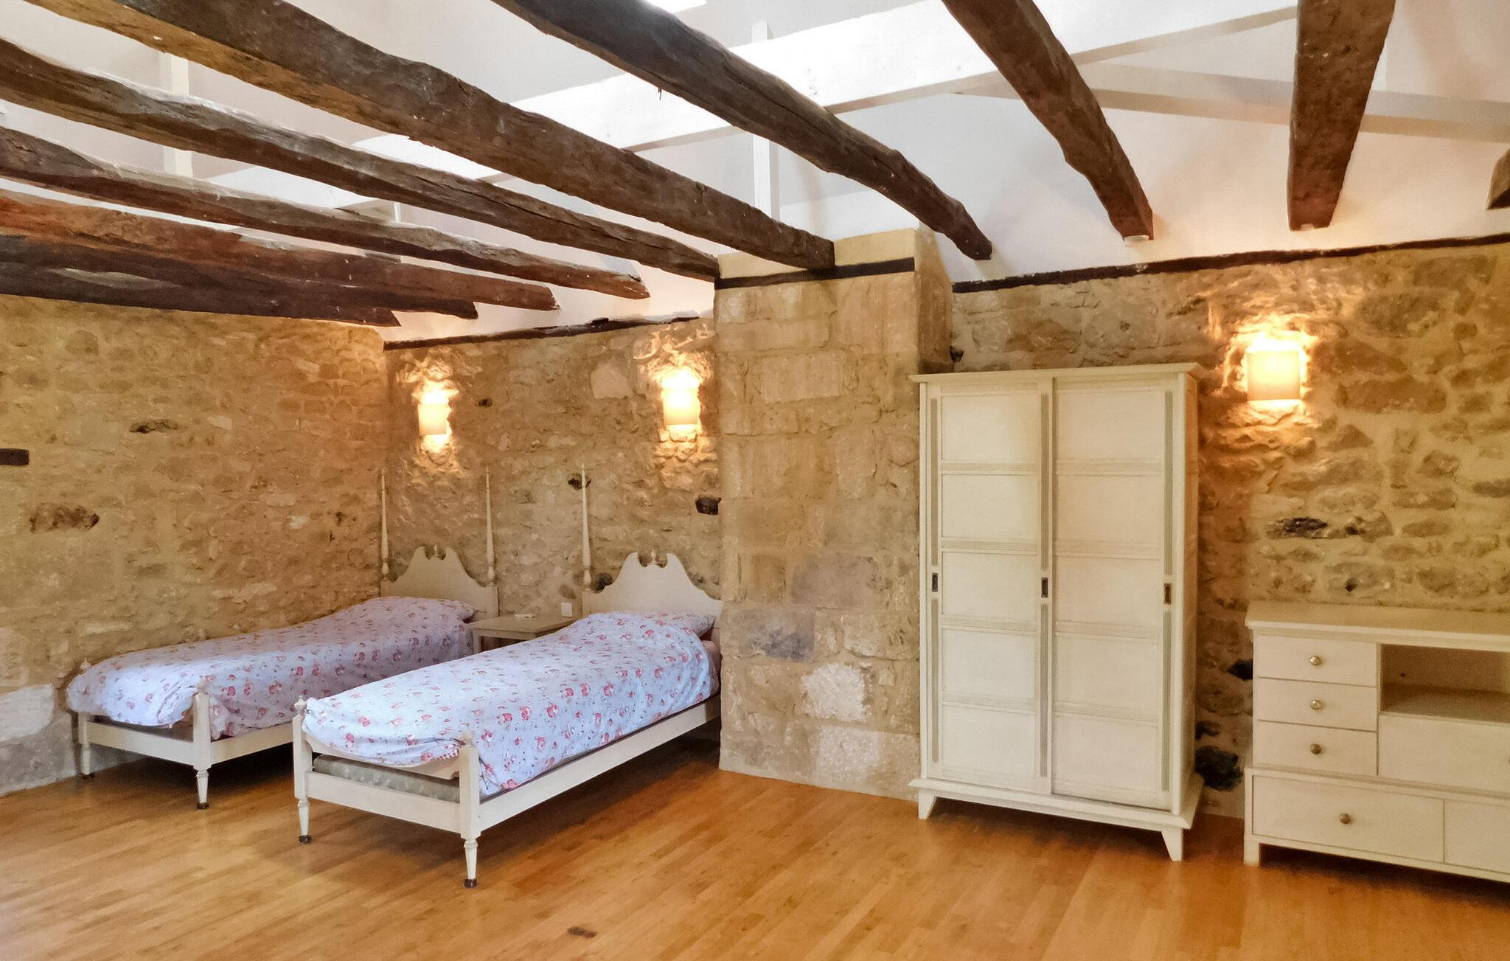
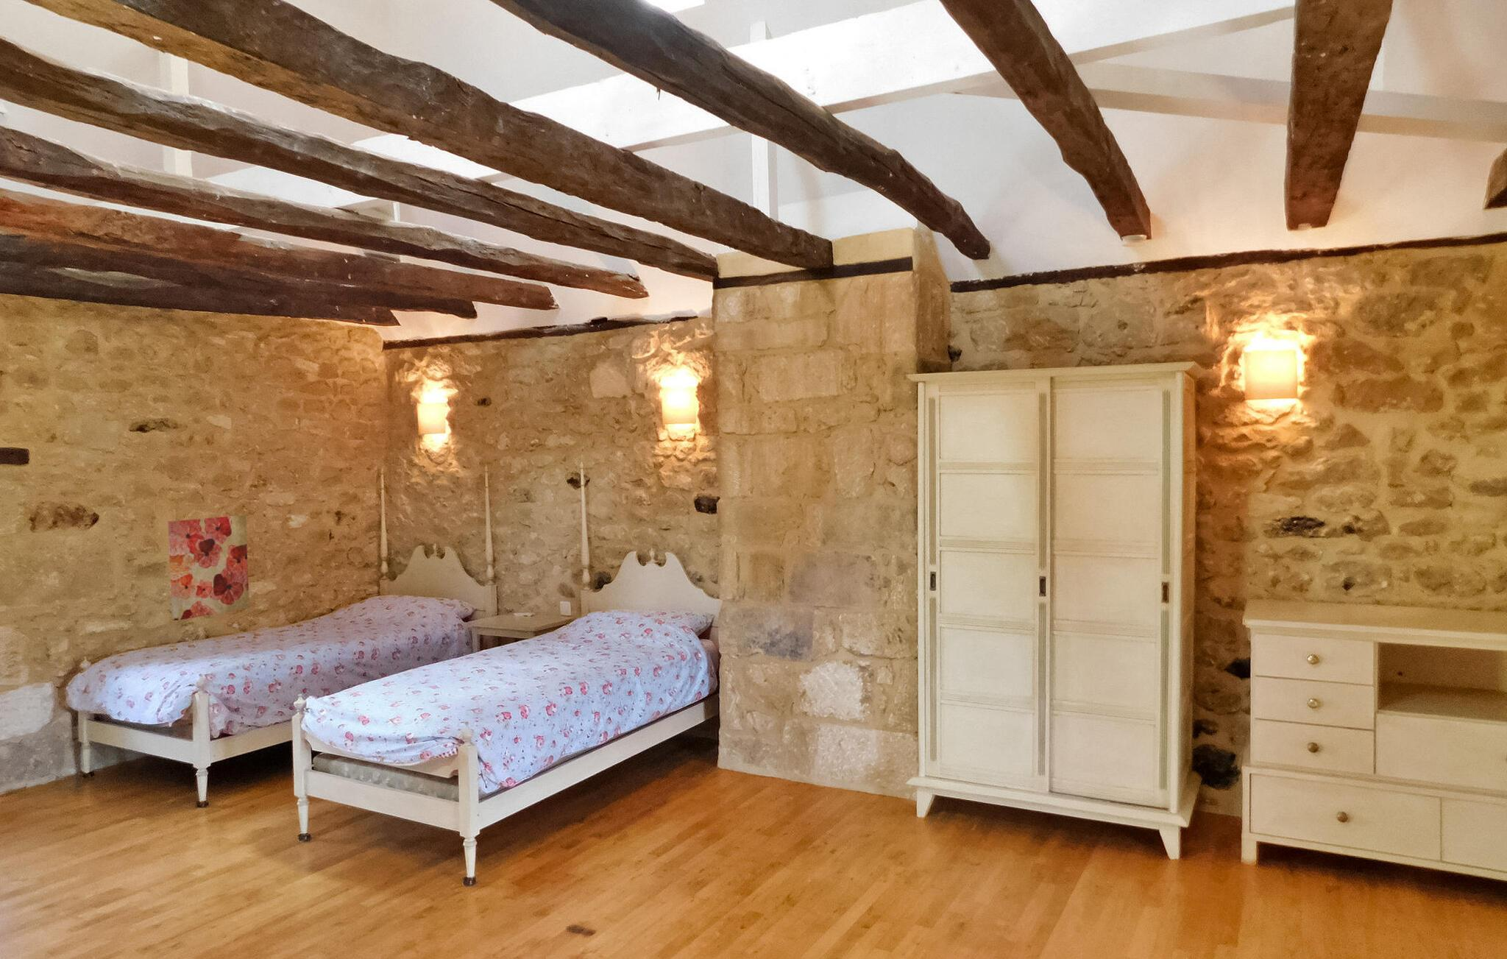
+ wall art (210, 566)
